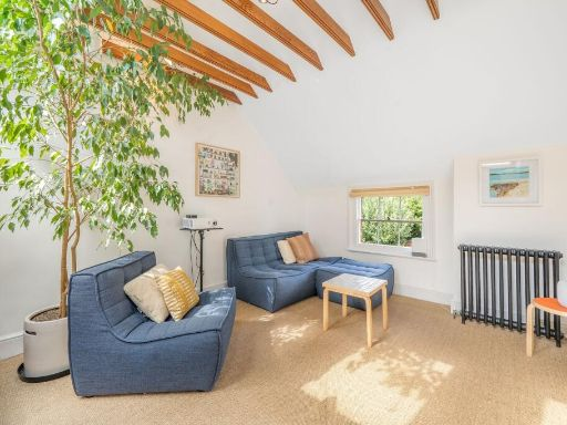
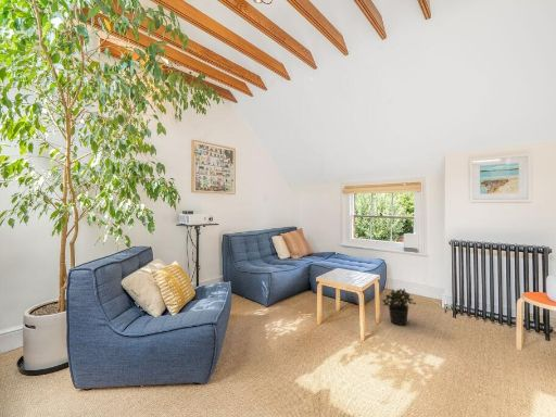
+ potted plant (400, 305)
